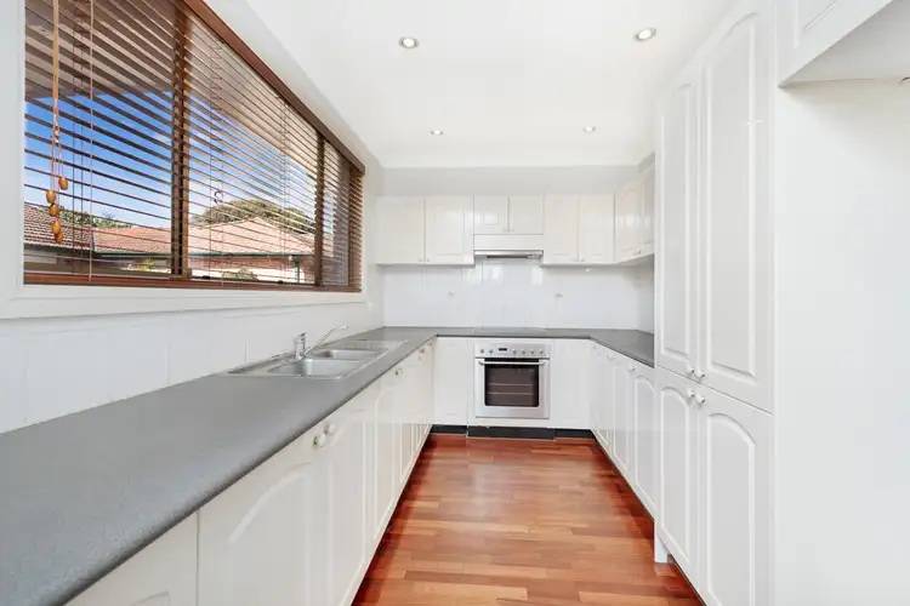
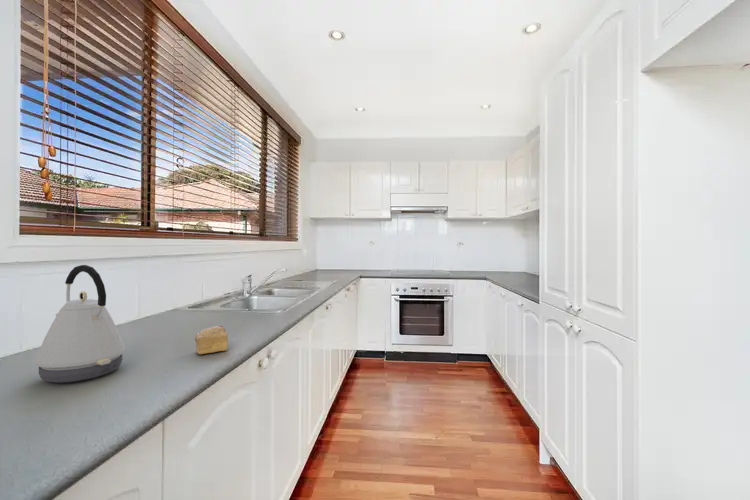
+ cake slice (211, 338)
+ kettle (81, 319)
